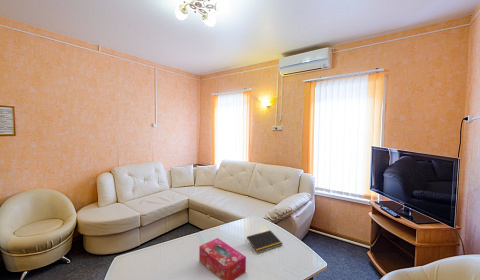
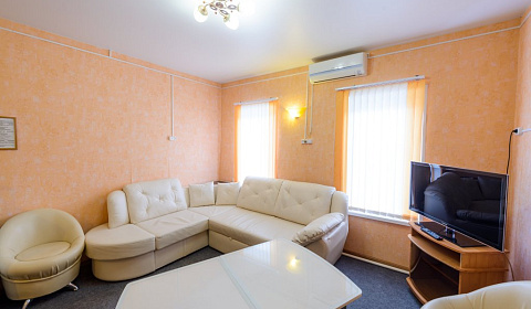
- tissue box (221, 258)
- notepad (264, 240)
